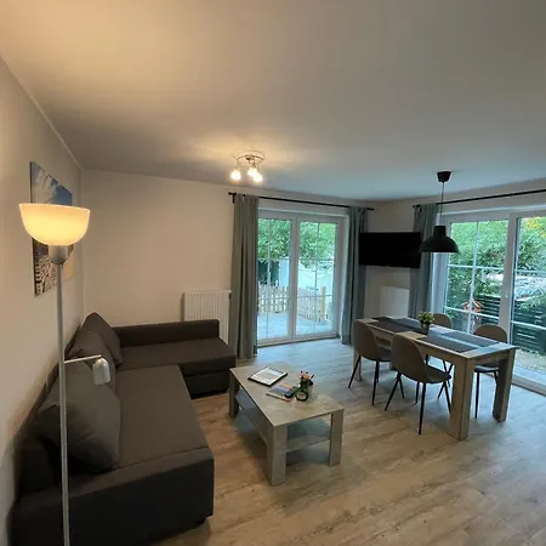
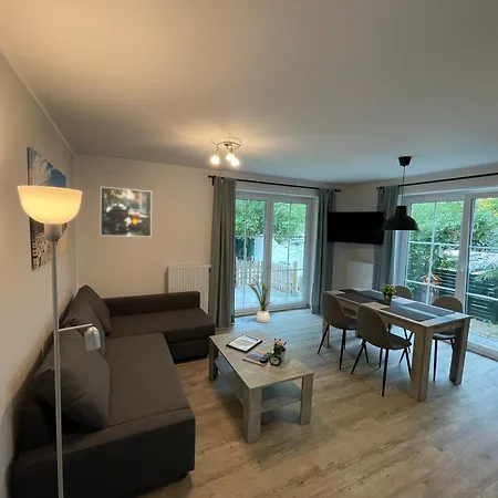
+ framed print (126, 212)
+ house plant (261, 299)
